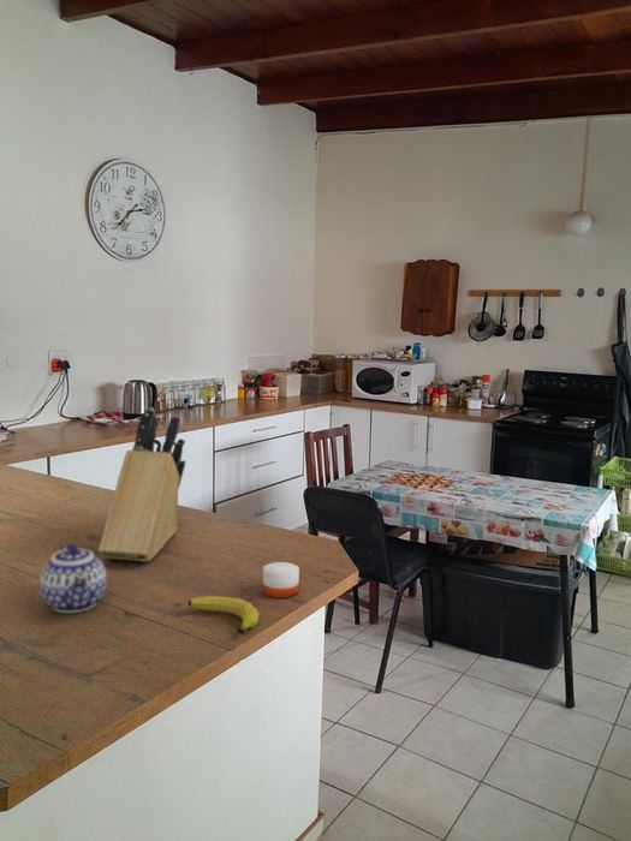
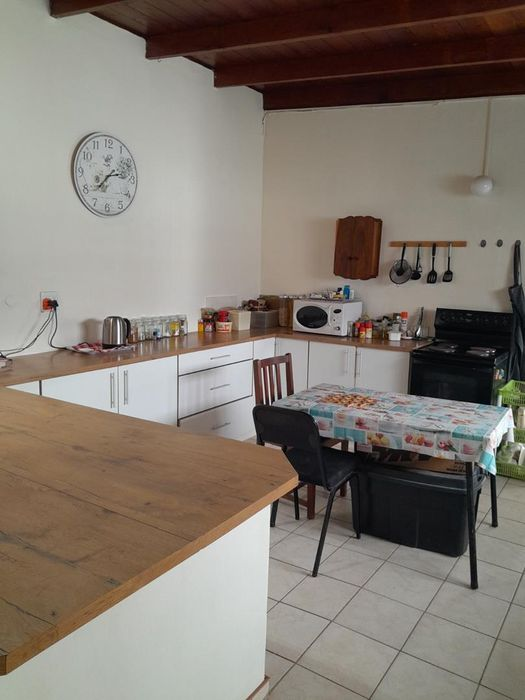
- teapot (72, 574)
- candle (280, 567)
- knife block (147, 478)
- fruit (226, 612)
